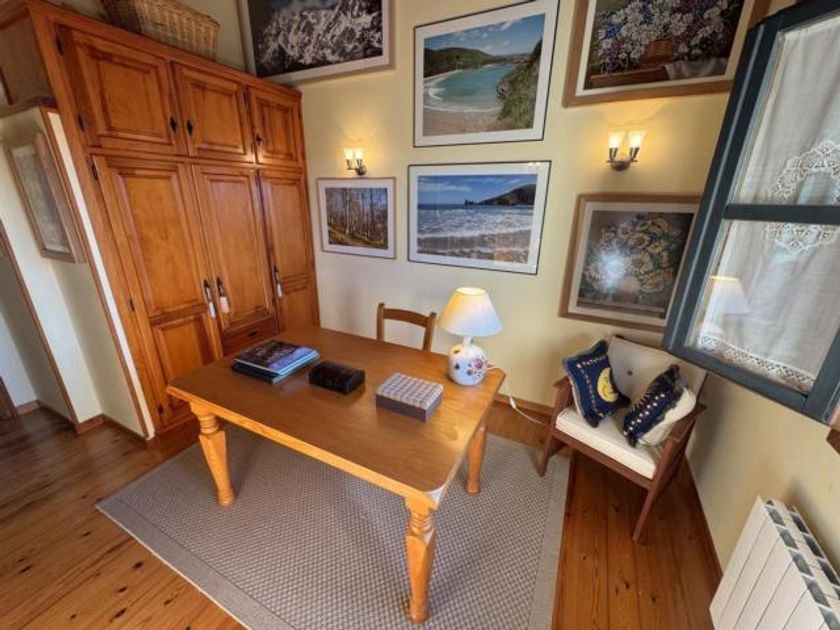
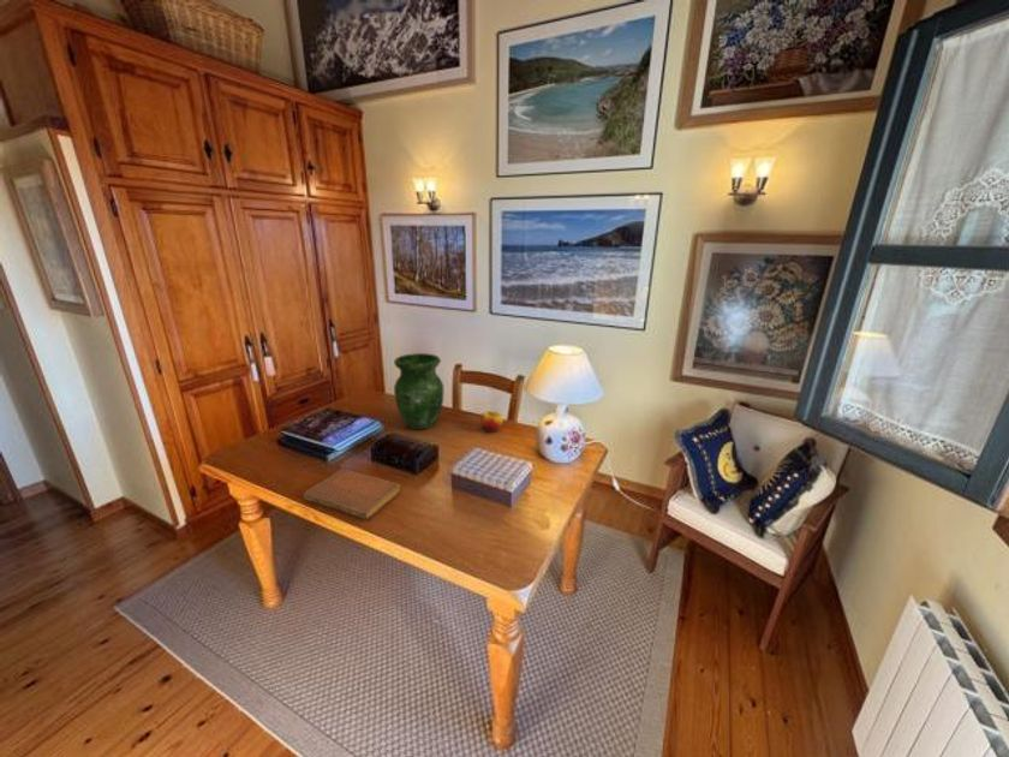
+ vase (419, 392)
+ apple (491, 421)
+ notebook (353, 491)
